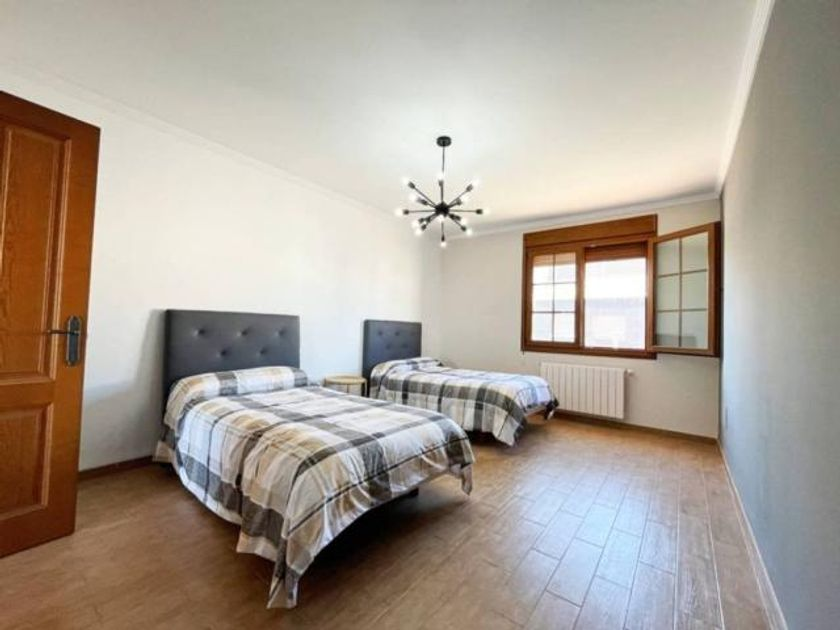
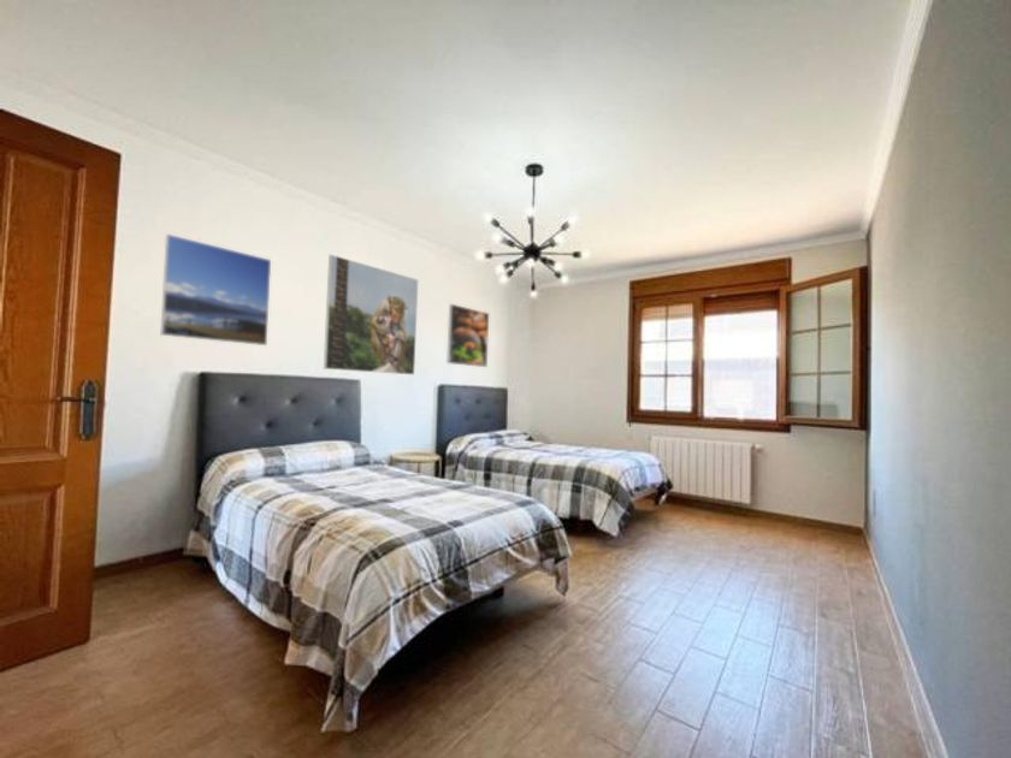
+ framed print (468, 337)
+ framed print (219, 294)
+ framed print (374, 320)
